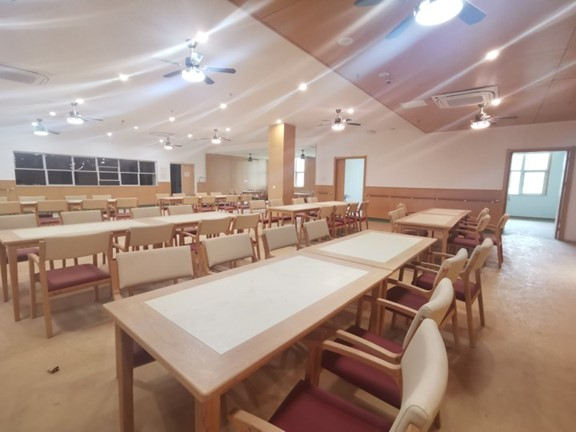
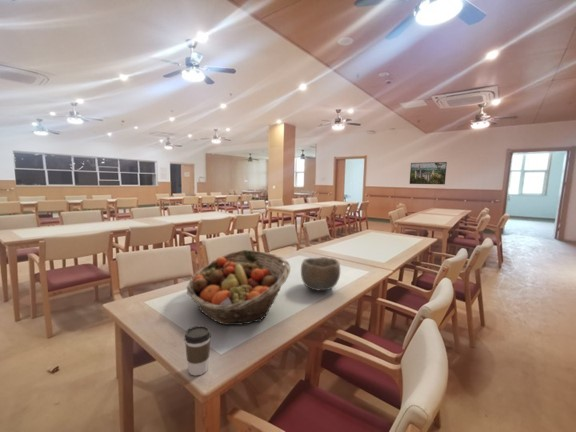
+ bowl (320, 274)
+ fruit basket (238, 283)
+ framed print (427, 173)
+ coffee cup (198, 350)
